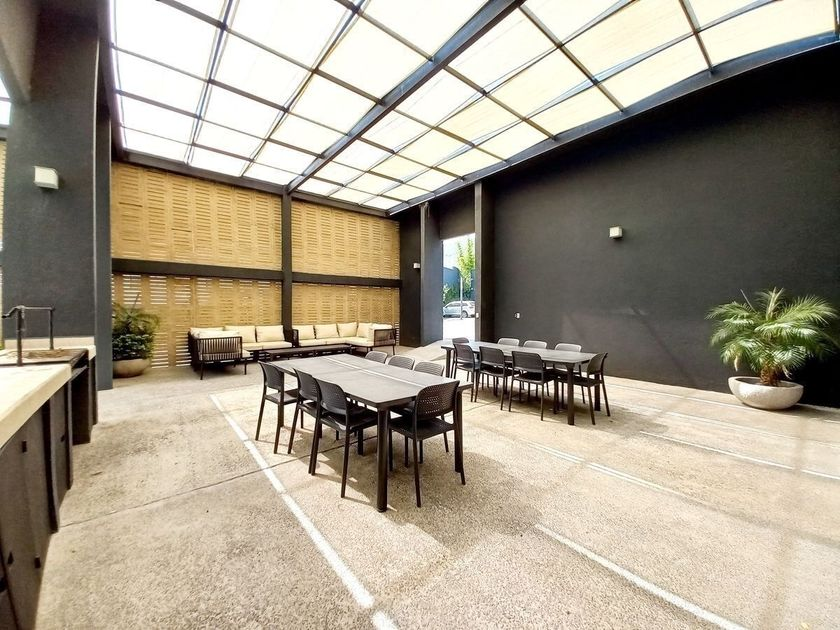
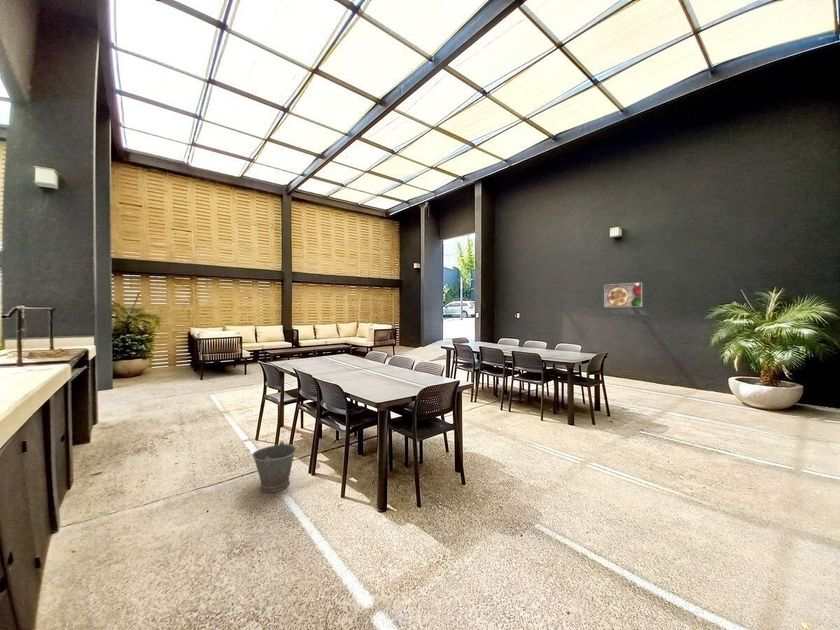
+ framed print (622, 295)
+ bucket (274, 466)
